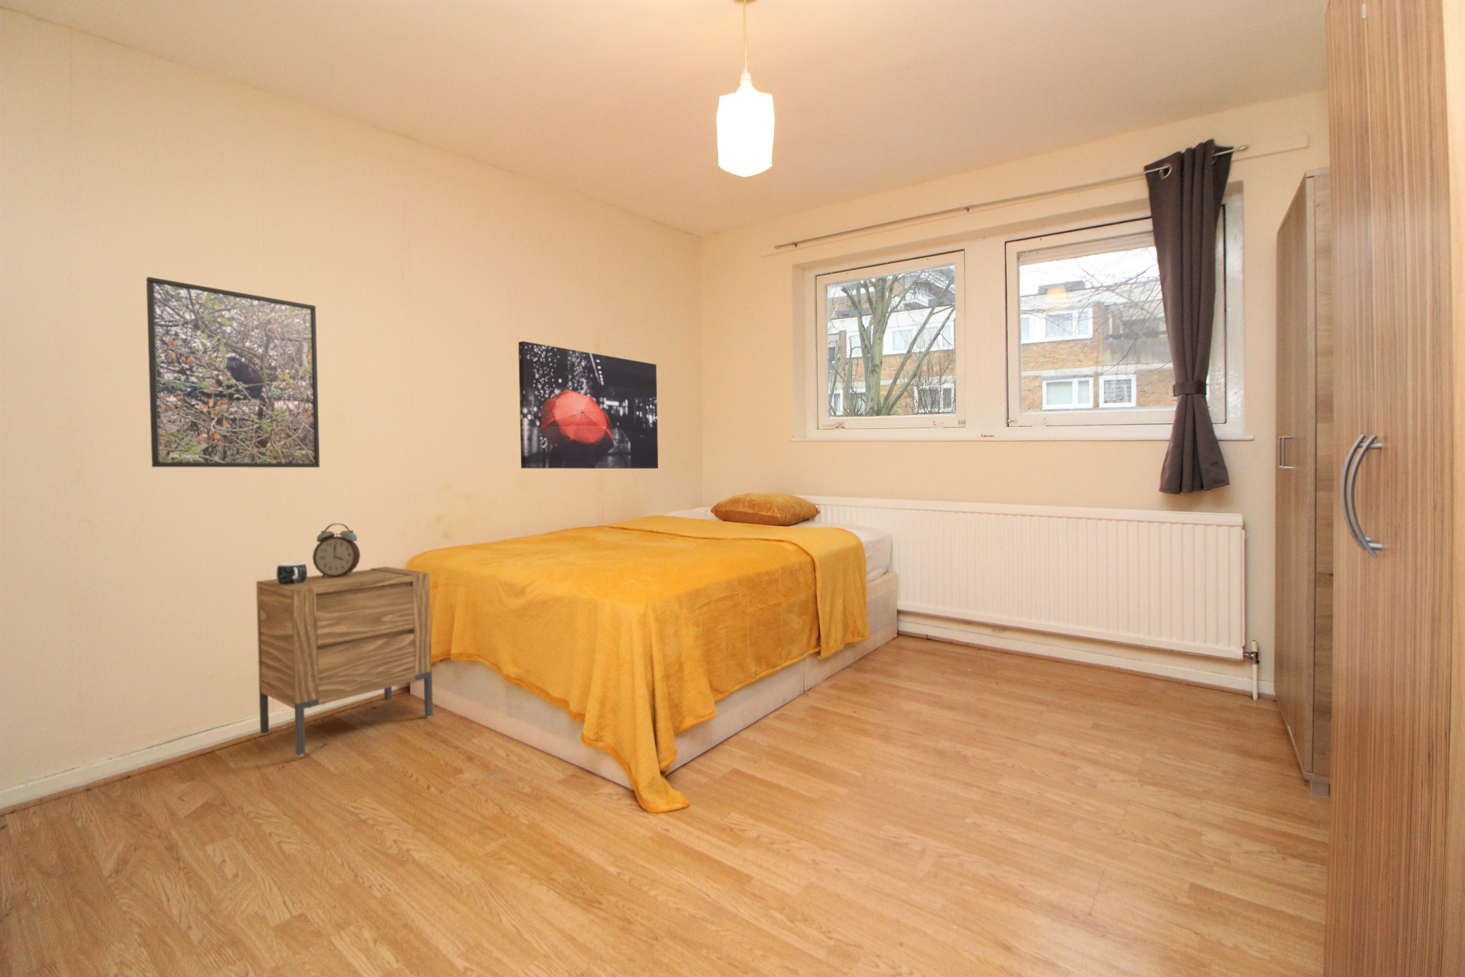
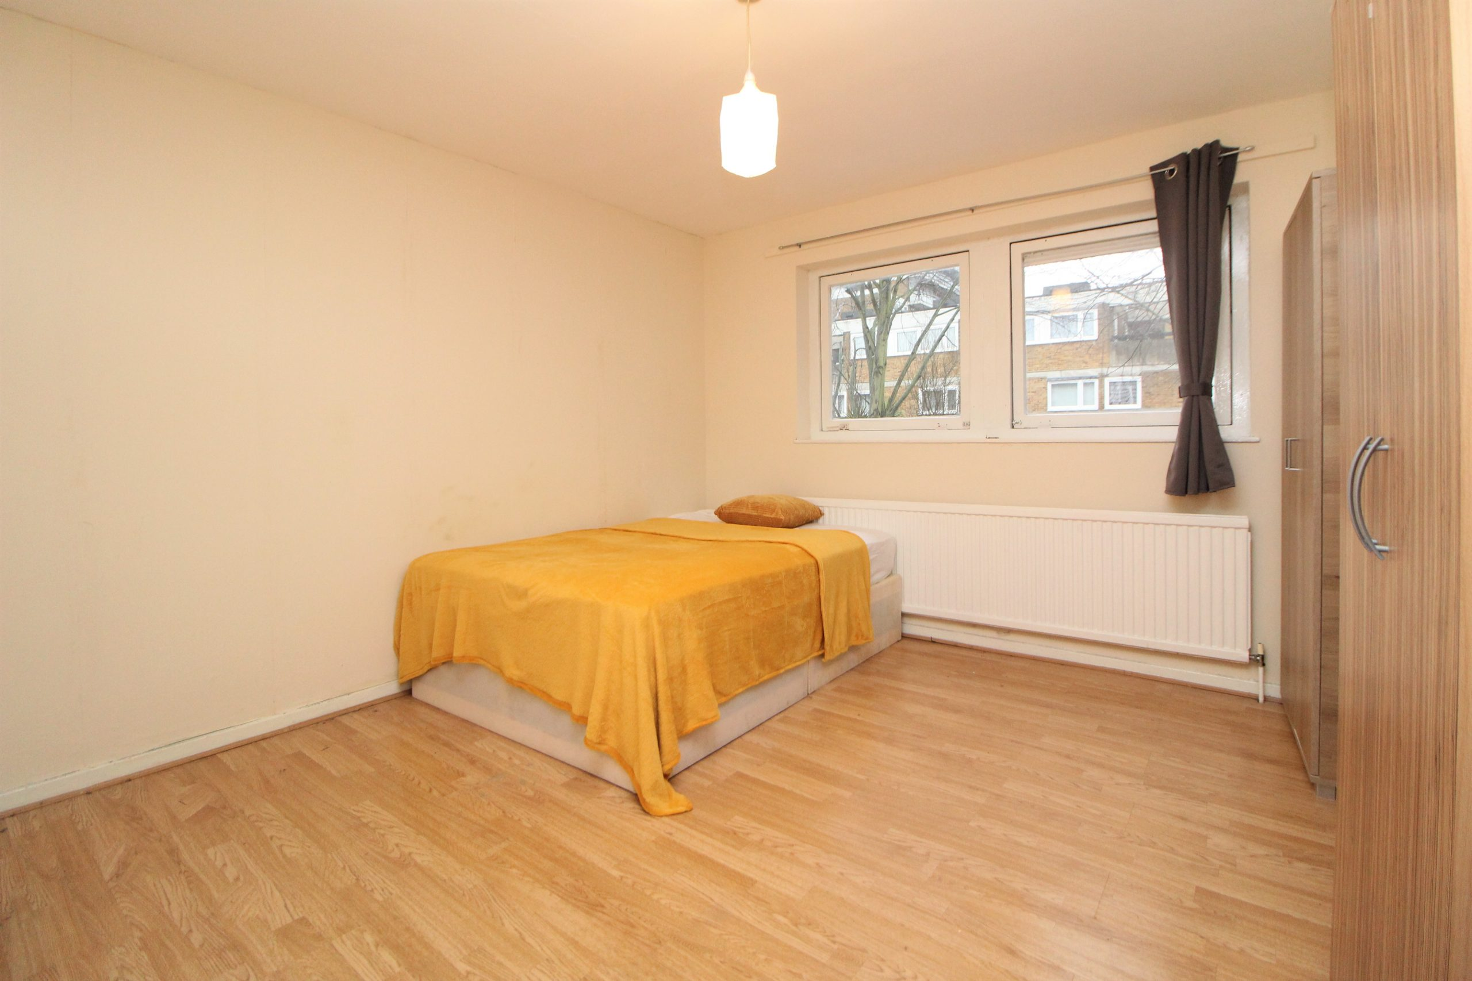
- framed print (240, 381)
- nightstand (348, 651)
- mug (292, 572)
- wall art (594, 411)
- alarm clock (337, 548)
